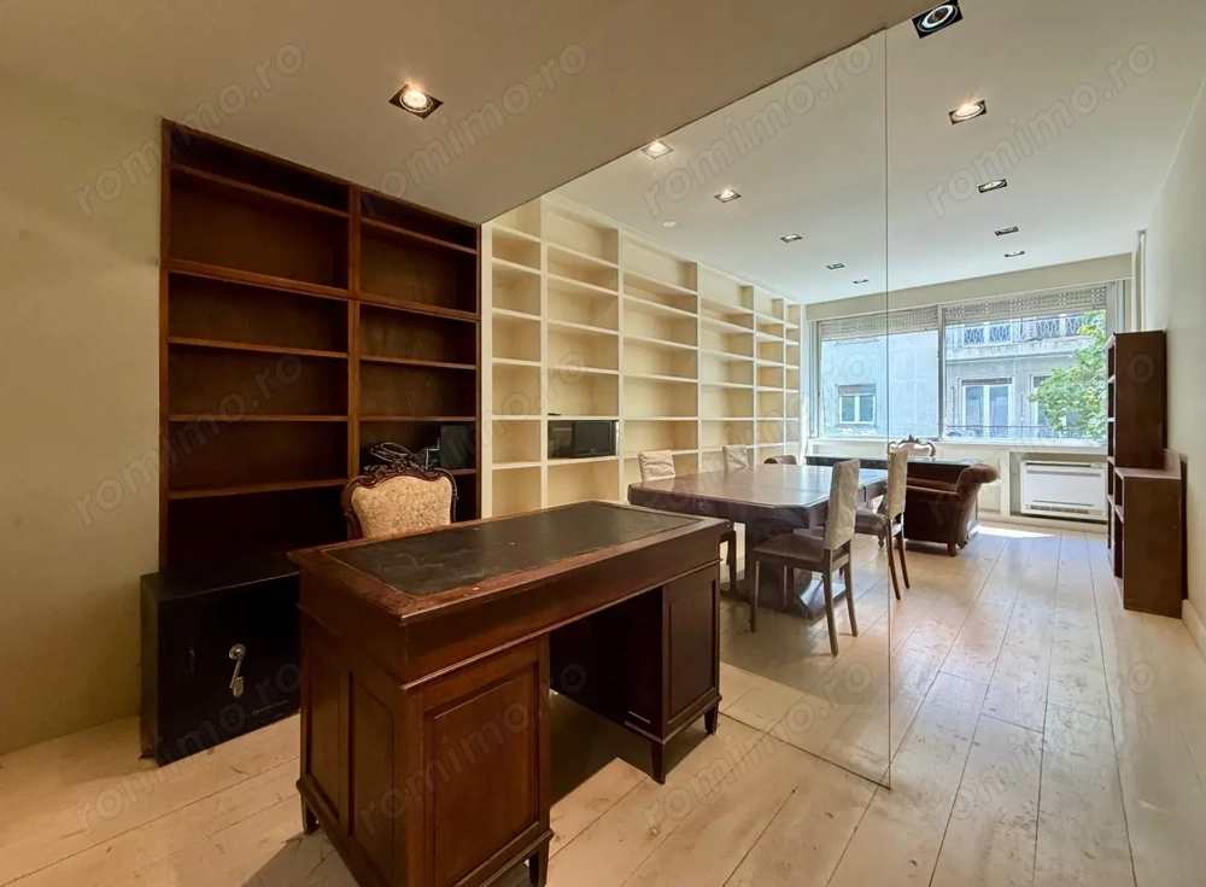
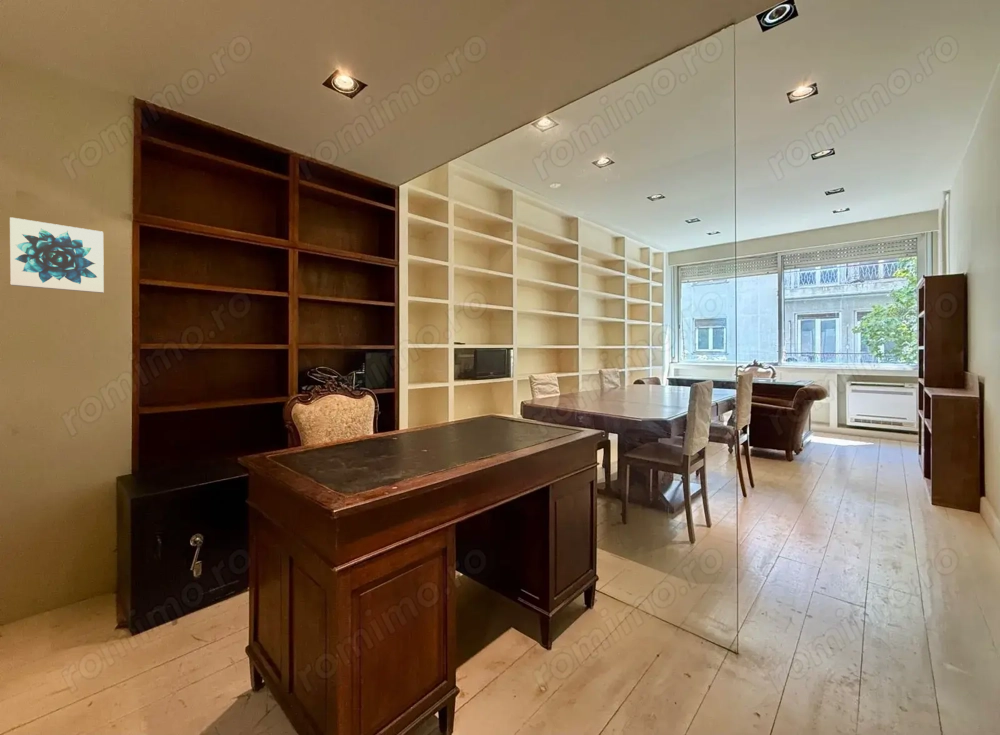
+ wall art (59, 257)
